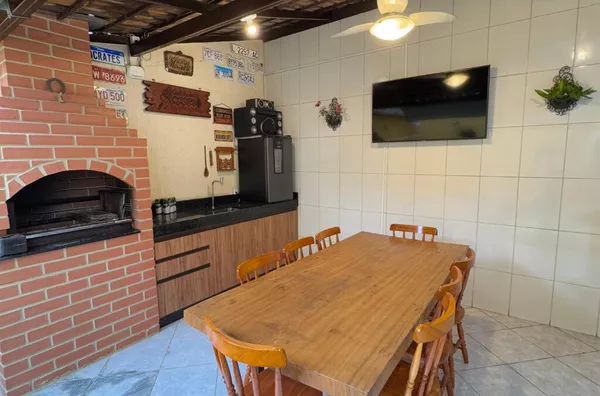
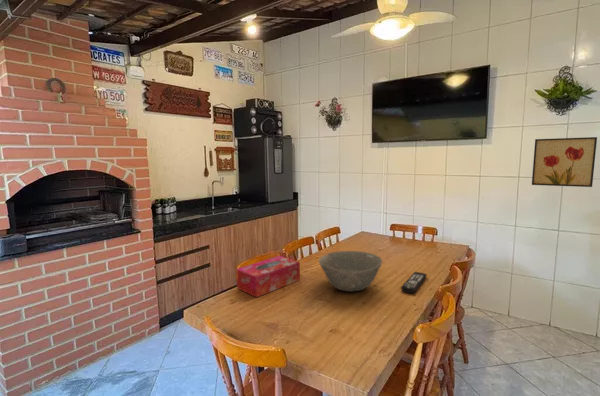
+ wall art (562, 162)
+ bowl (349, 273)
+ remote control (414, 281)
+ tissue box (269, 274)
